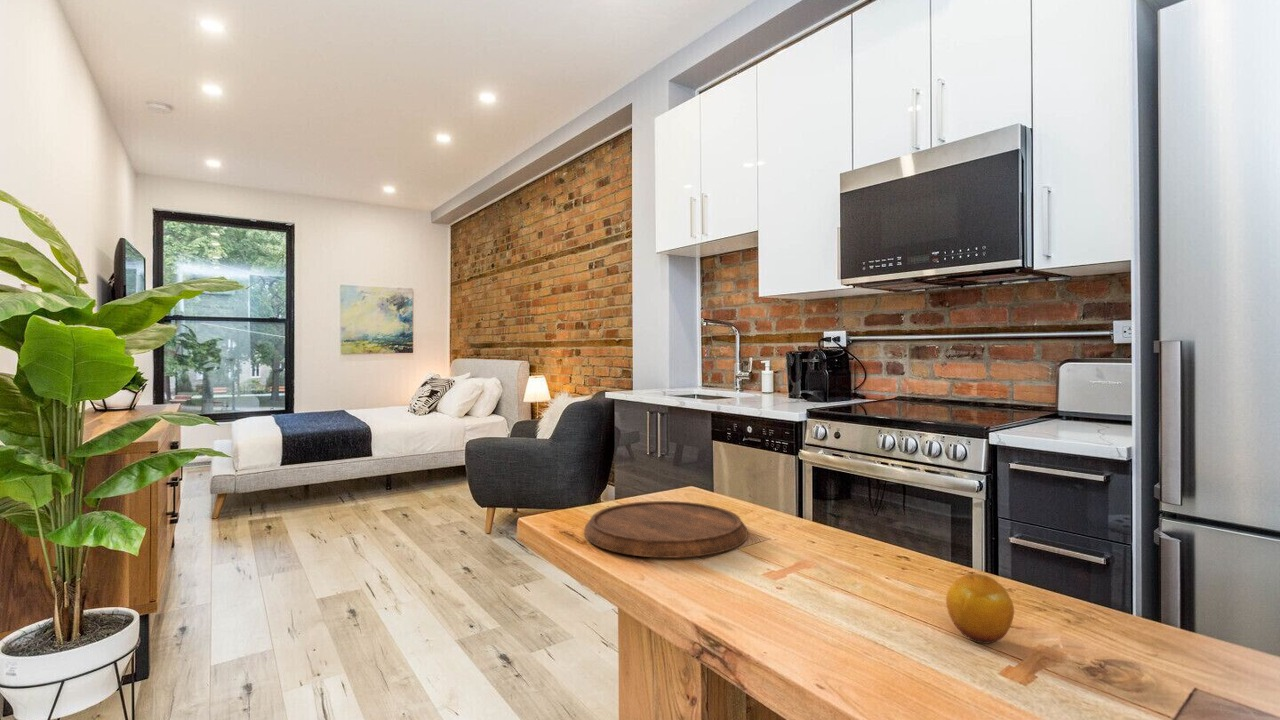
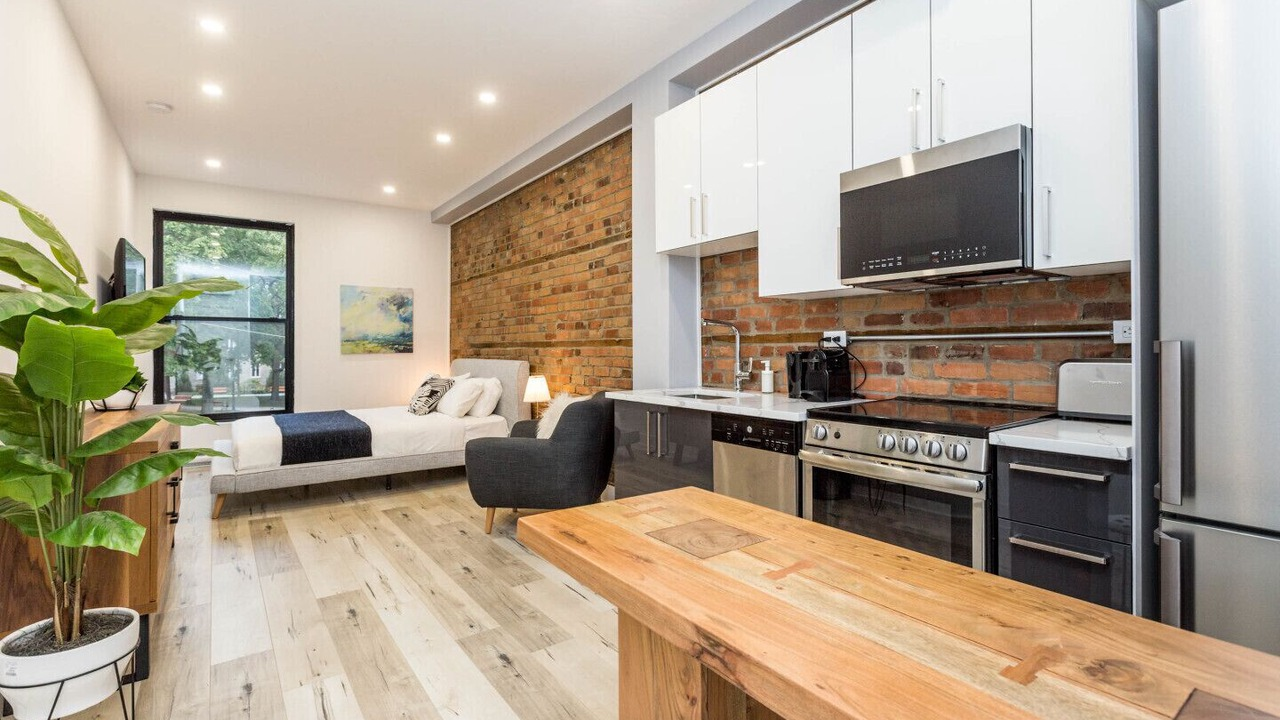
- cutting board (665, 524)
- fruit (979, 606)
